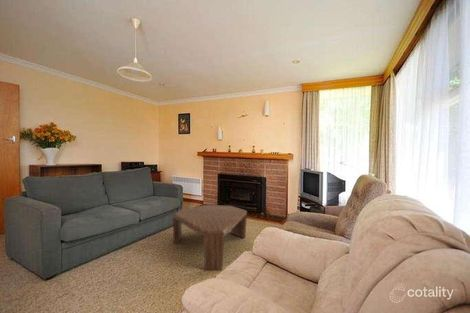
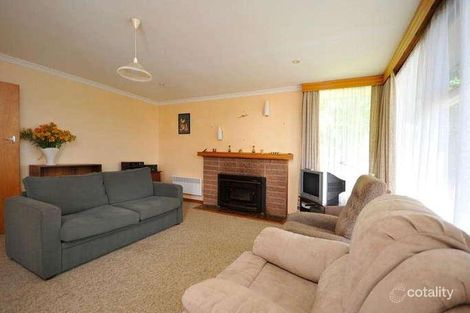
- coffee table (212, 231)
